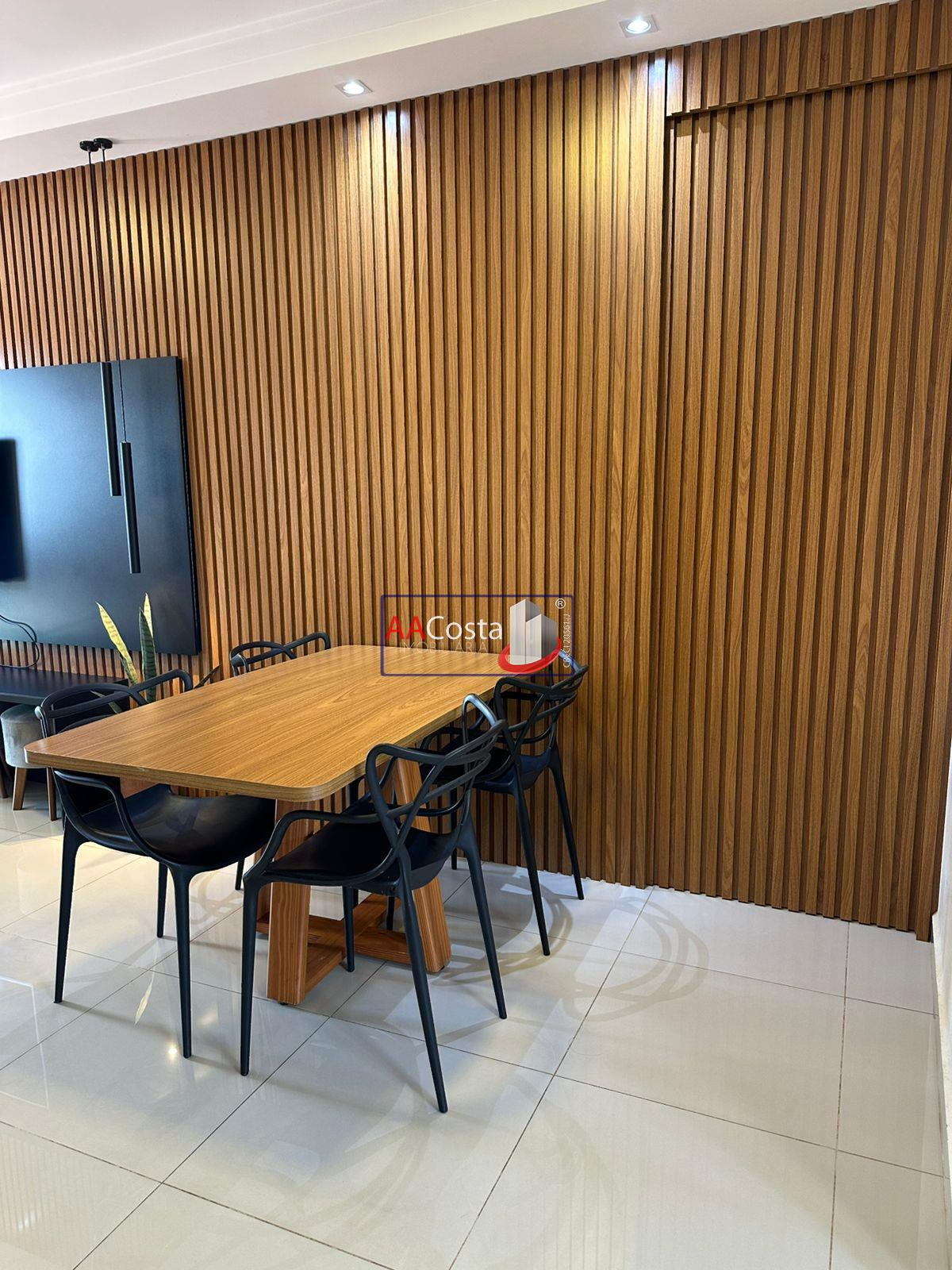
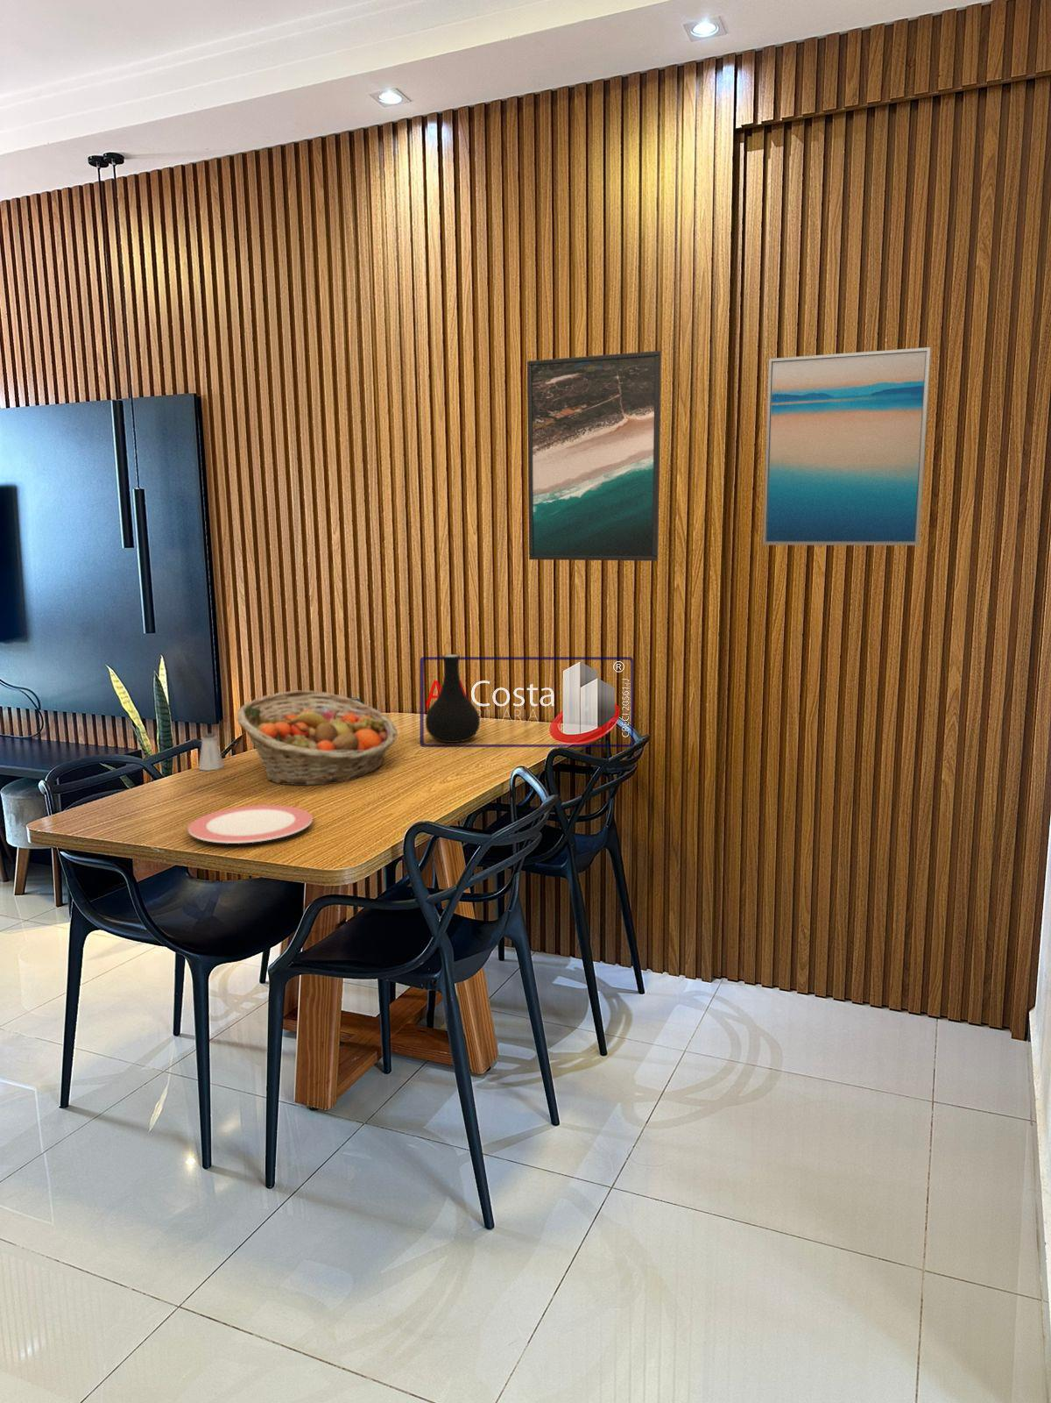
+ wall art (842, 451)
+ fruit basket (319, 735)
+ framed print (592, 460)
+ vase (452, 698)
+ plate (252, 826)
+ saltshaker (210, 750)
